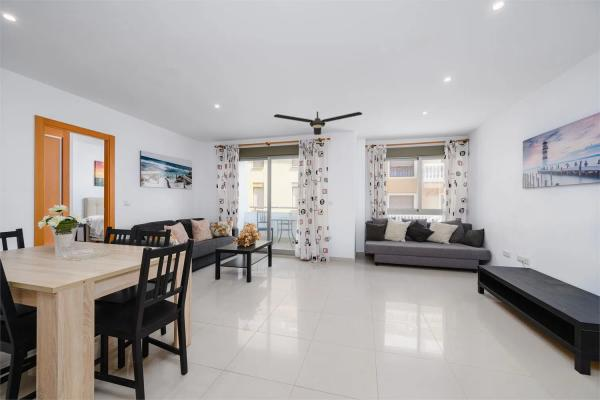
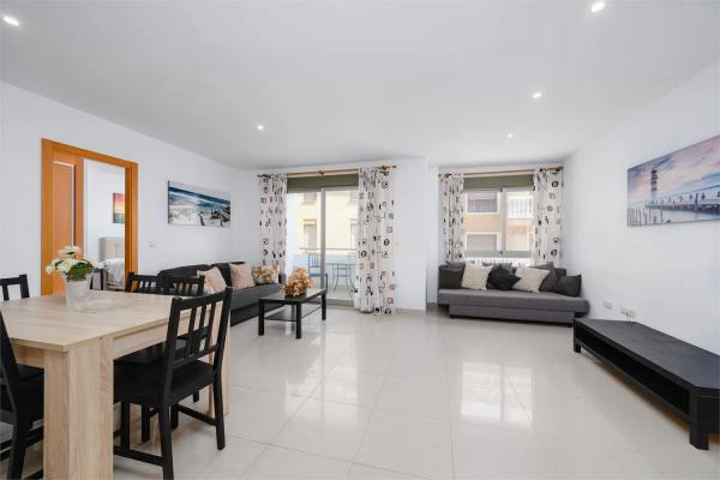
- ceiling fan (317, 122)
